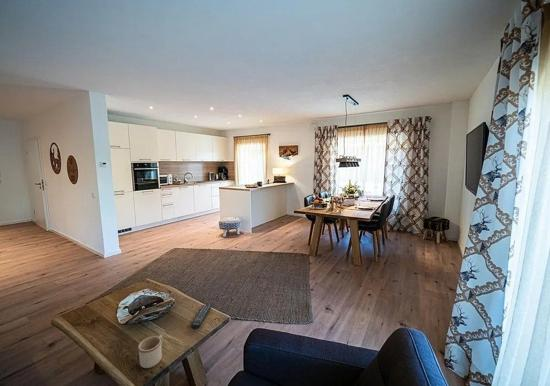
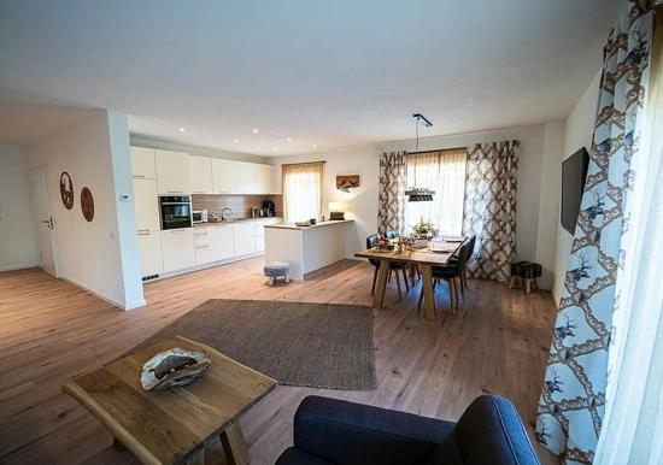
- mug (152, 350)
- remote control (202, 315)
